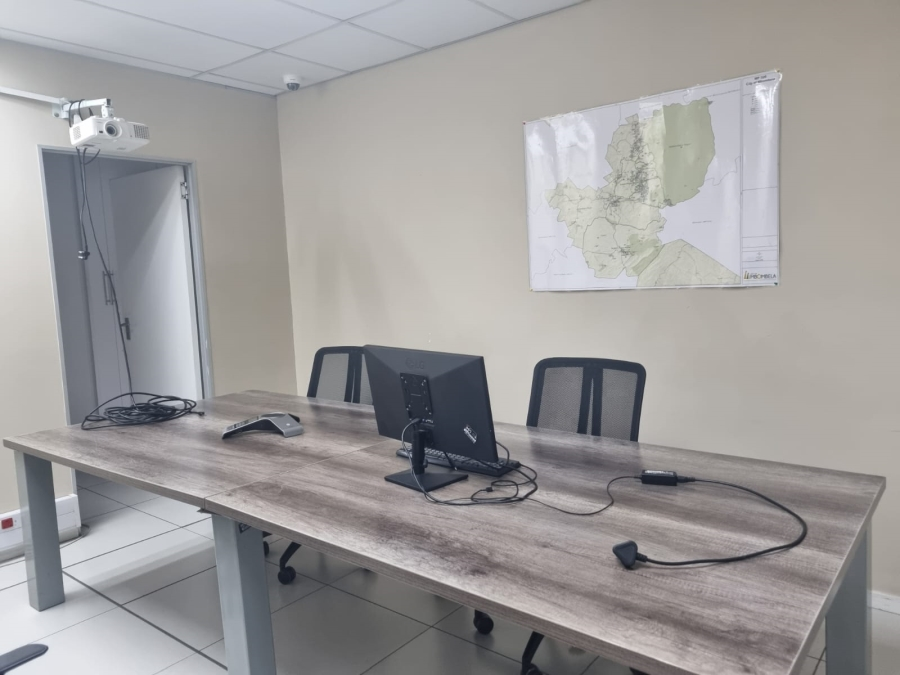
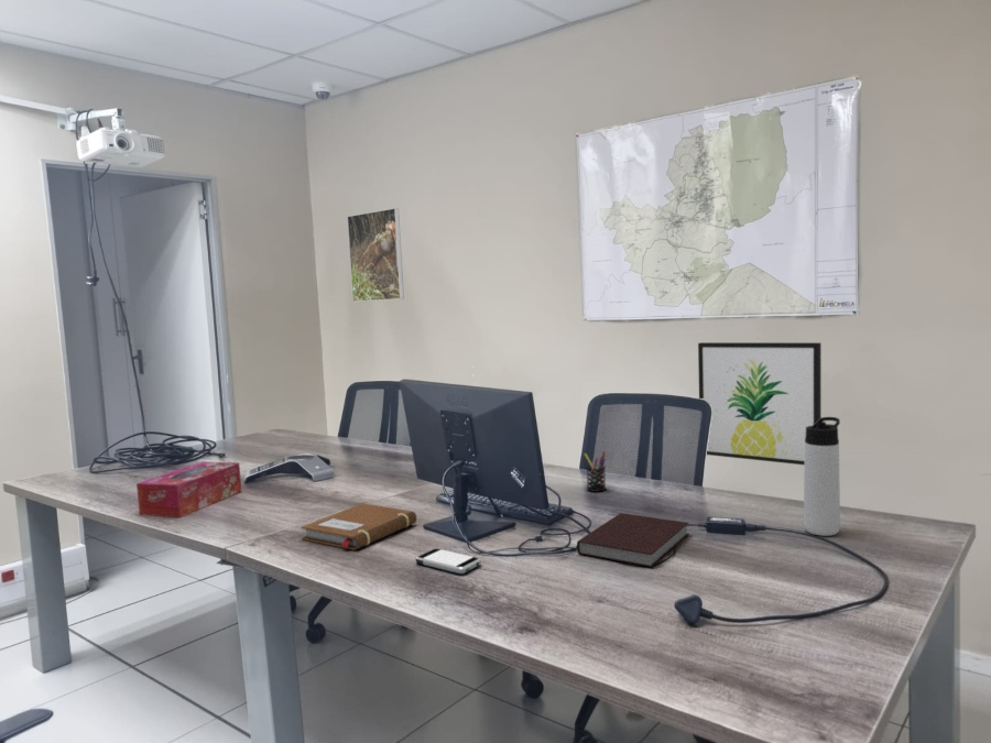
+ notebook (359, 525)
+ thermos bottle (824, 474)
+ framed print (374, 256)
+ pen holder (597, 469)
+ tissue box (192, 488)
+ smartphone (448, 560)
+ notebook (634, 537)
+ wall art (756, 401)
